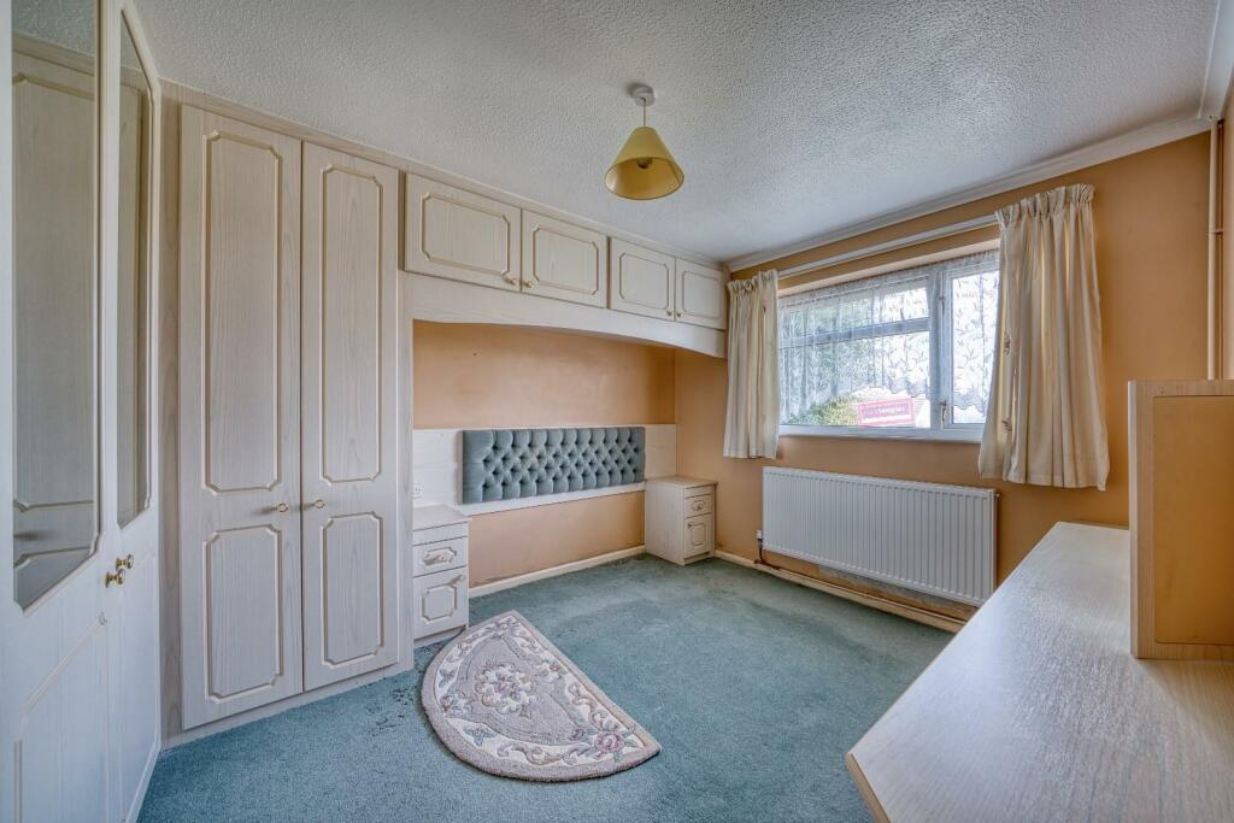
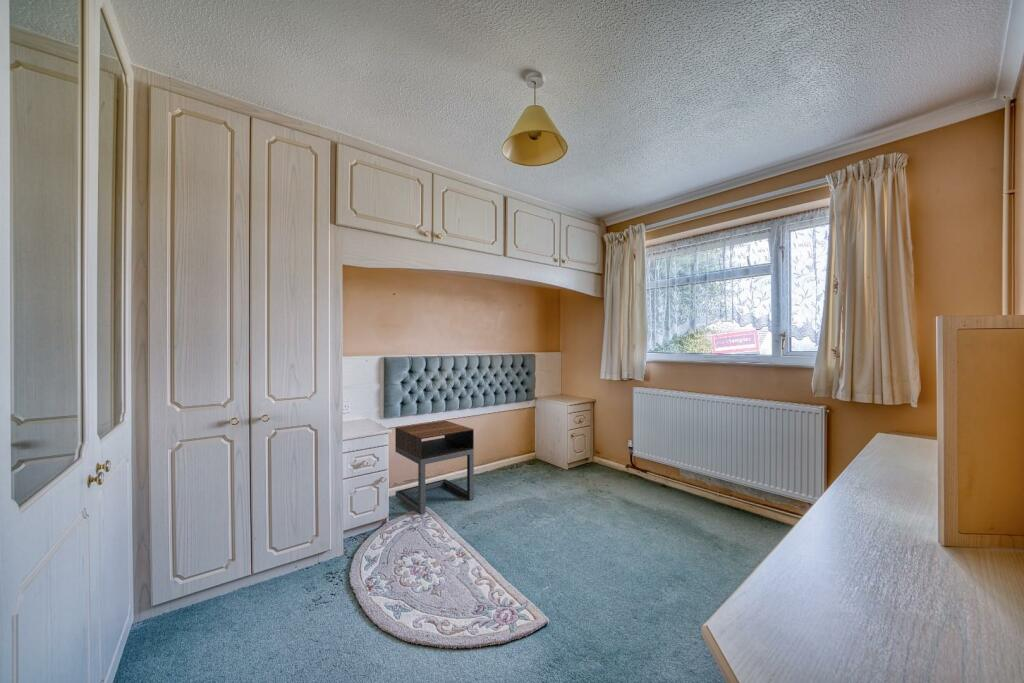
+ nightstand (434, 461)
